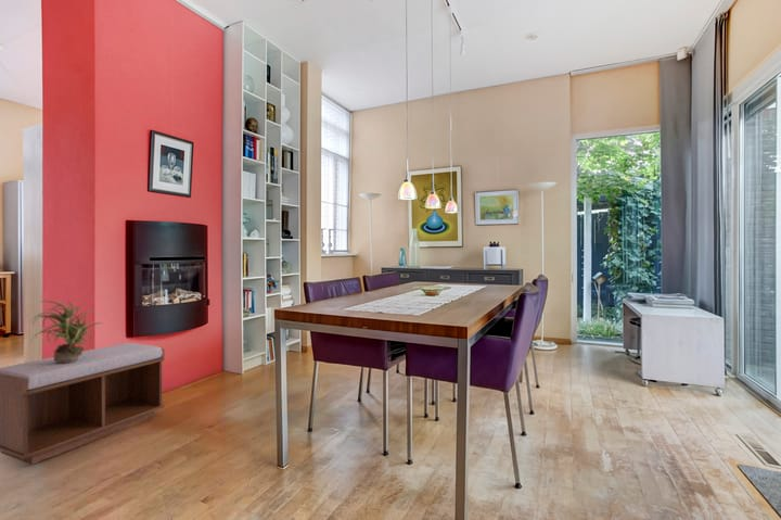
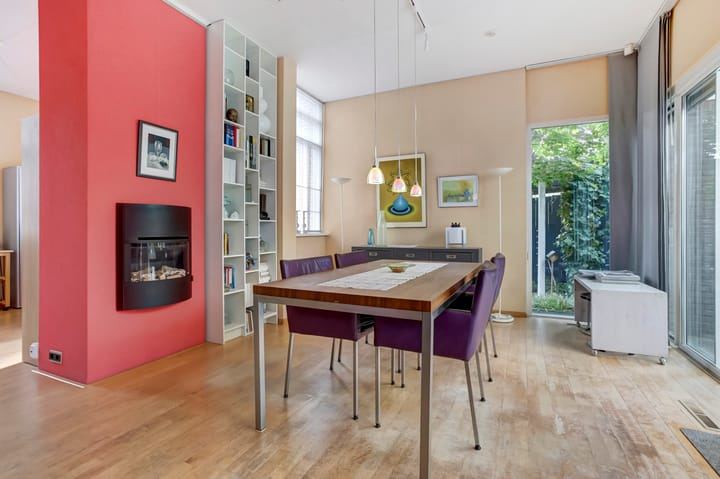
- bench (86, 393)
- potted plant (62, 329)
